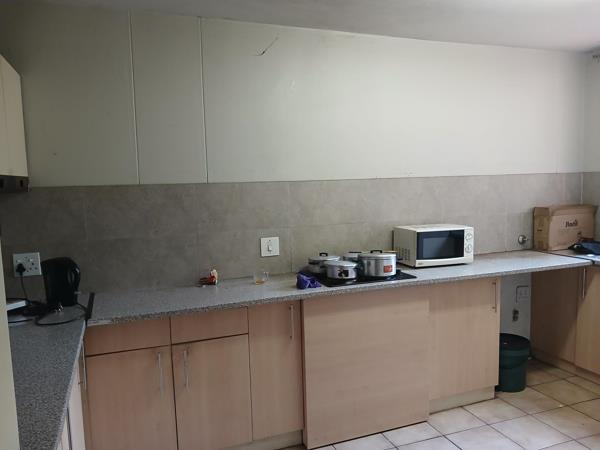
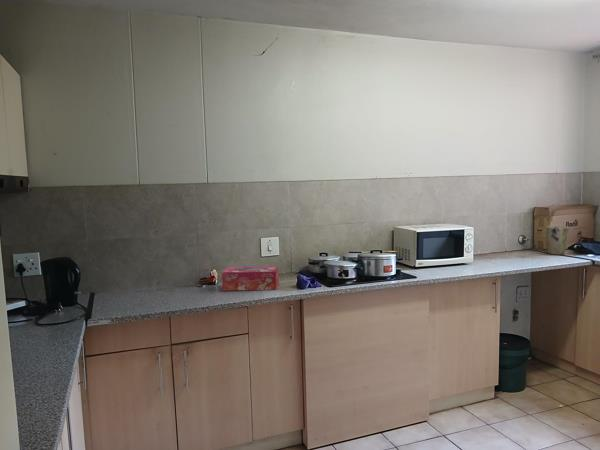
+ tissue box (251, 278)
+ plant pot (556, 240)
